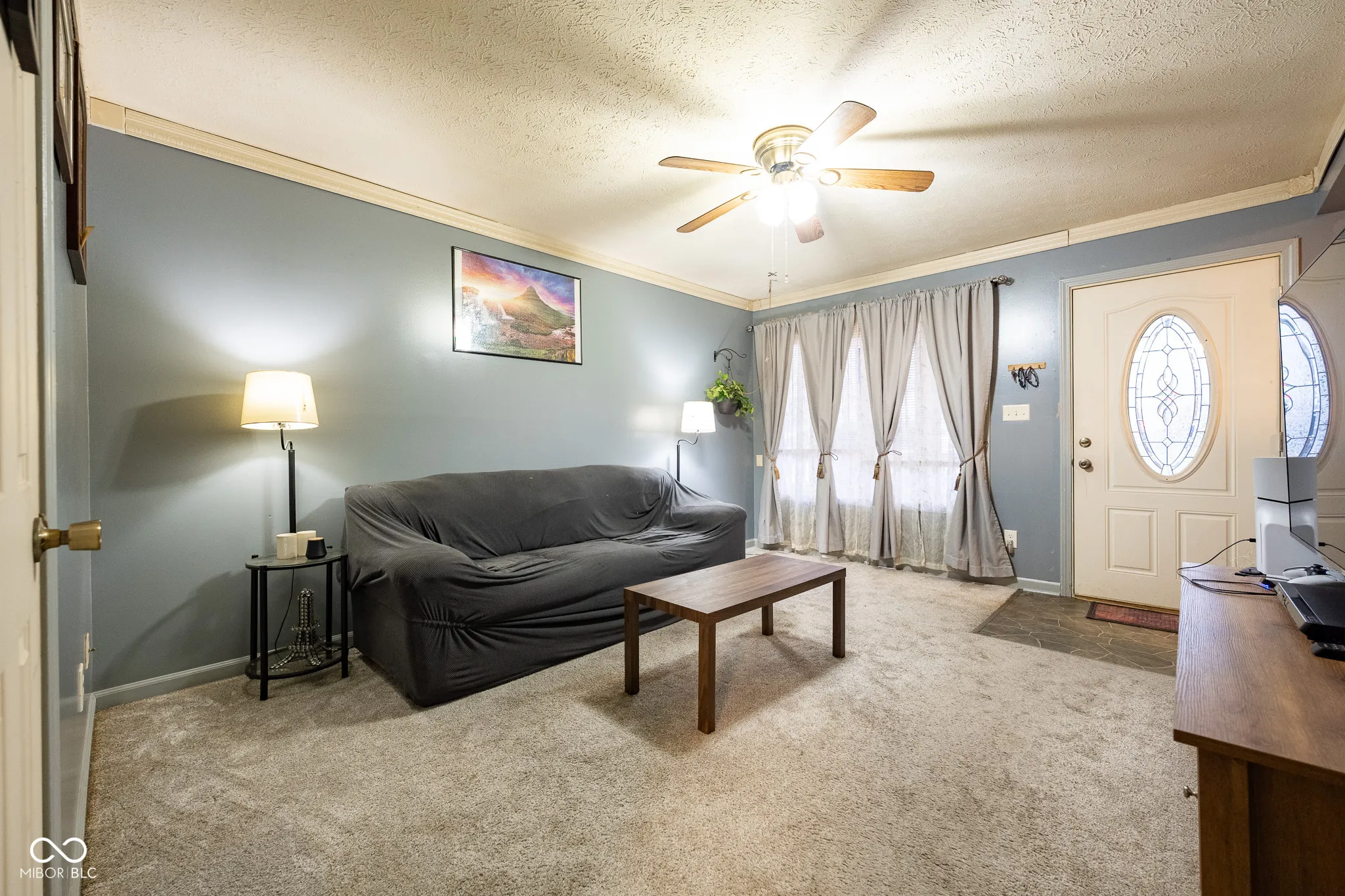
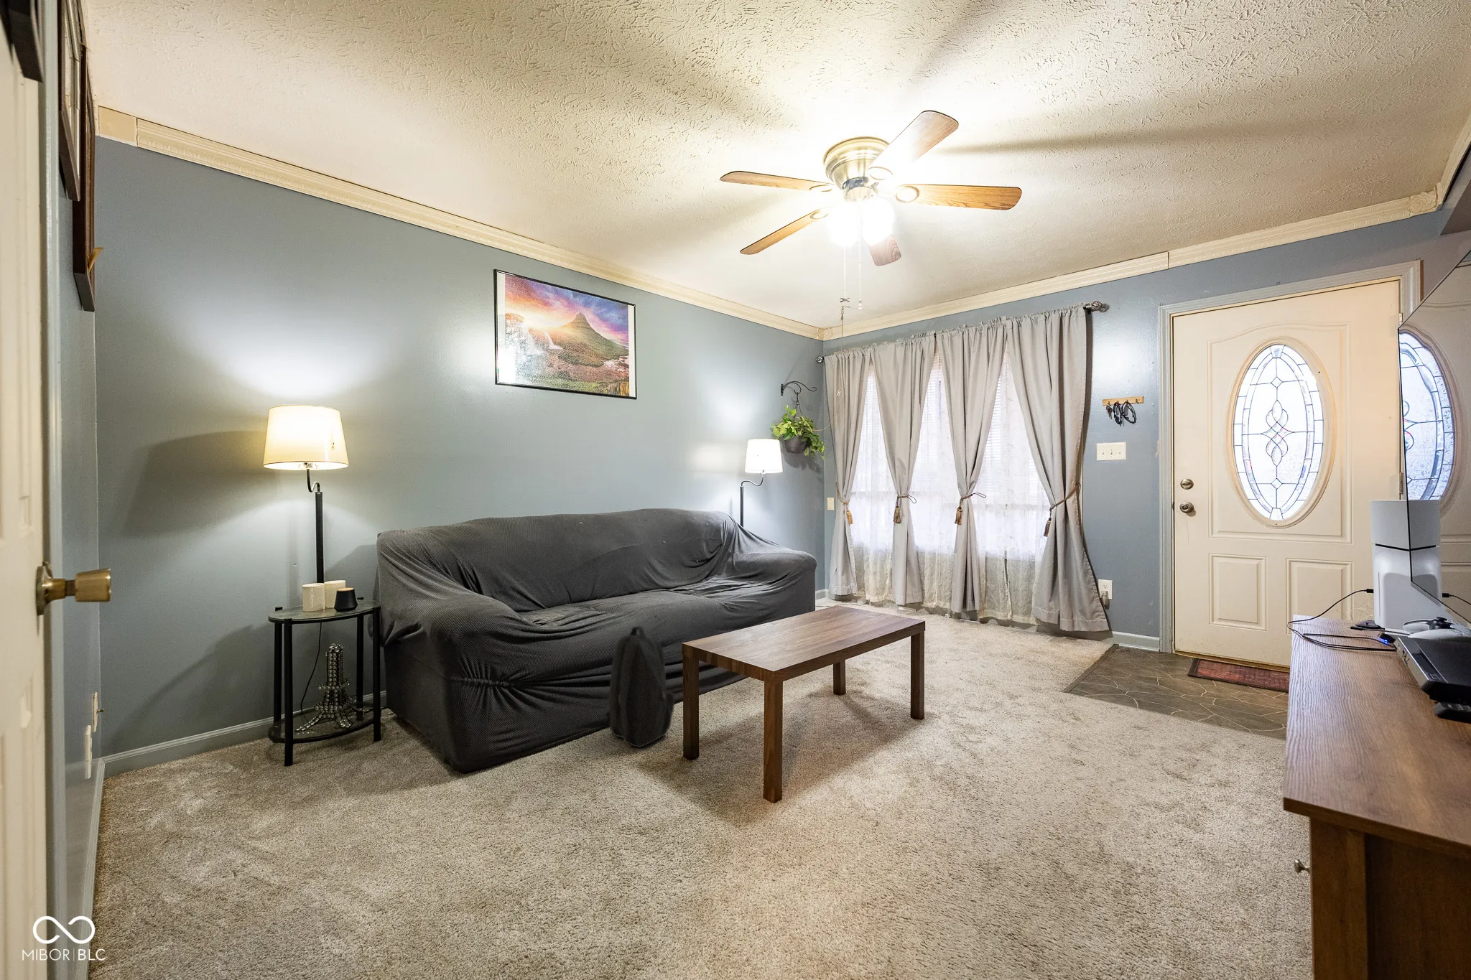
+ backpack (639, 680)
